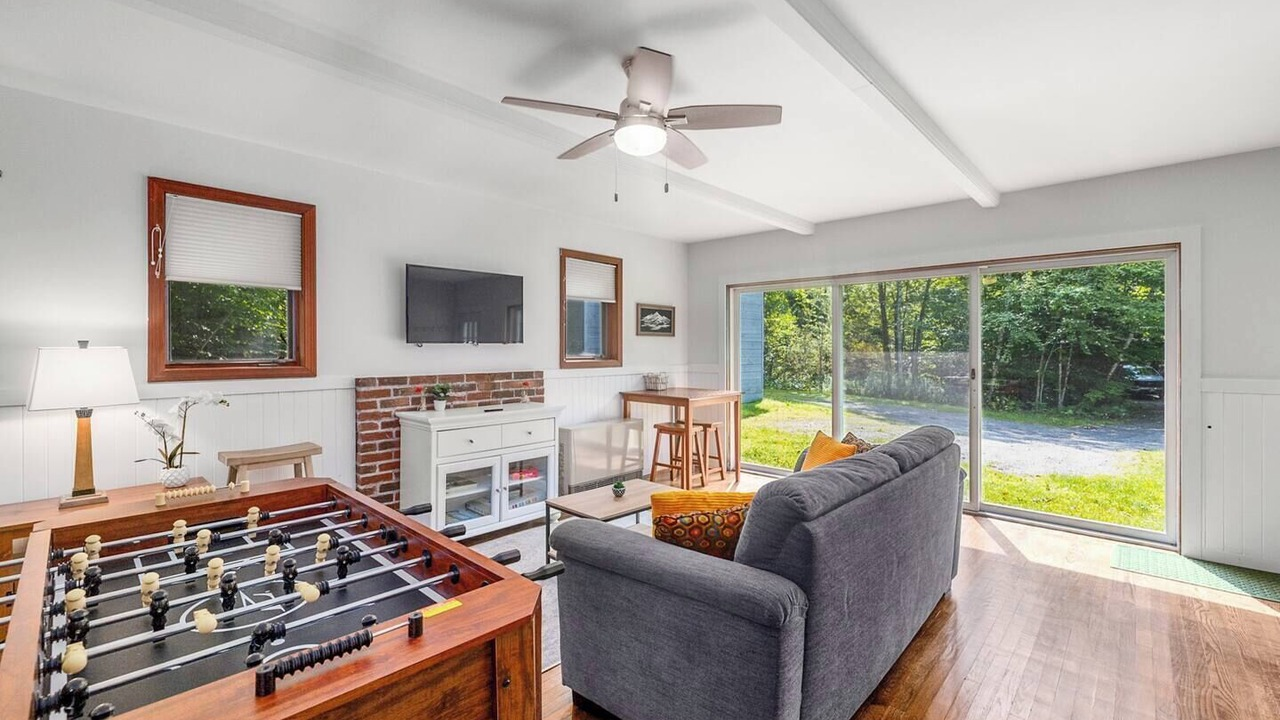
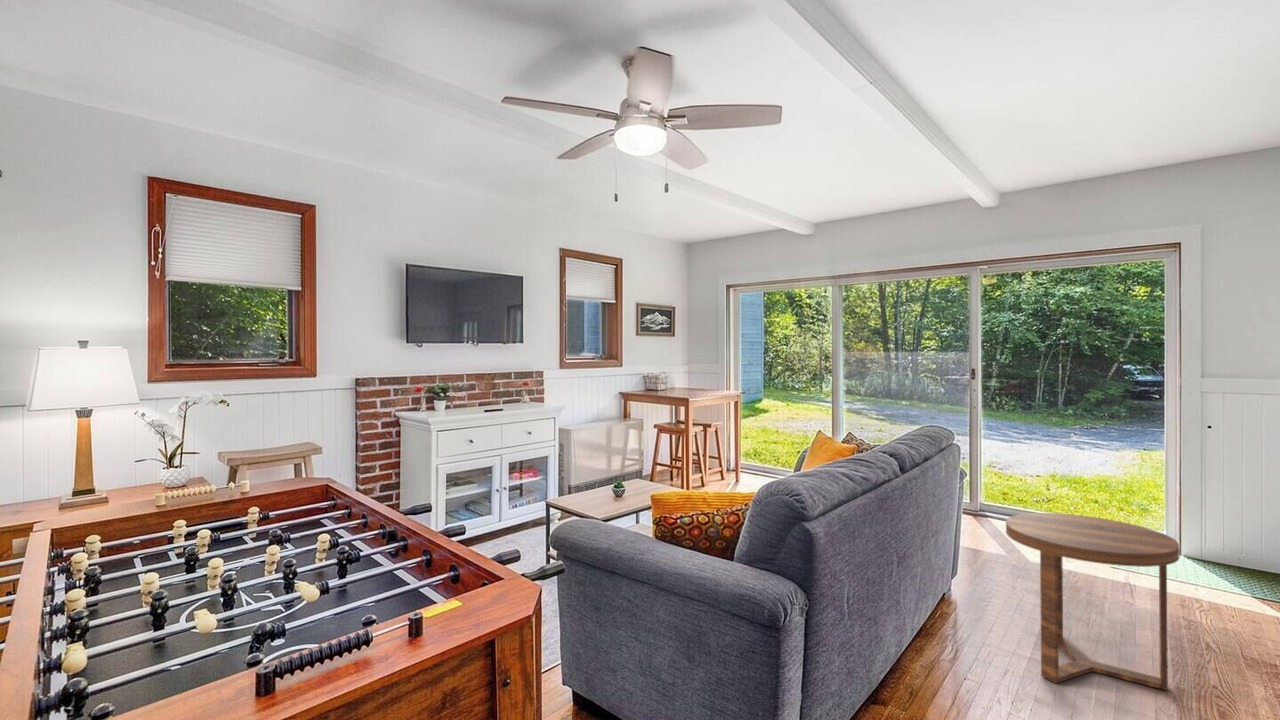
+ side table (1062, 598)
